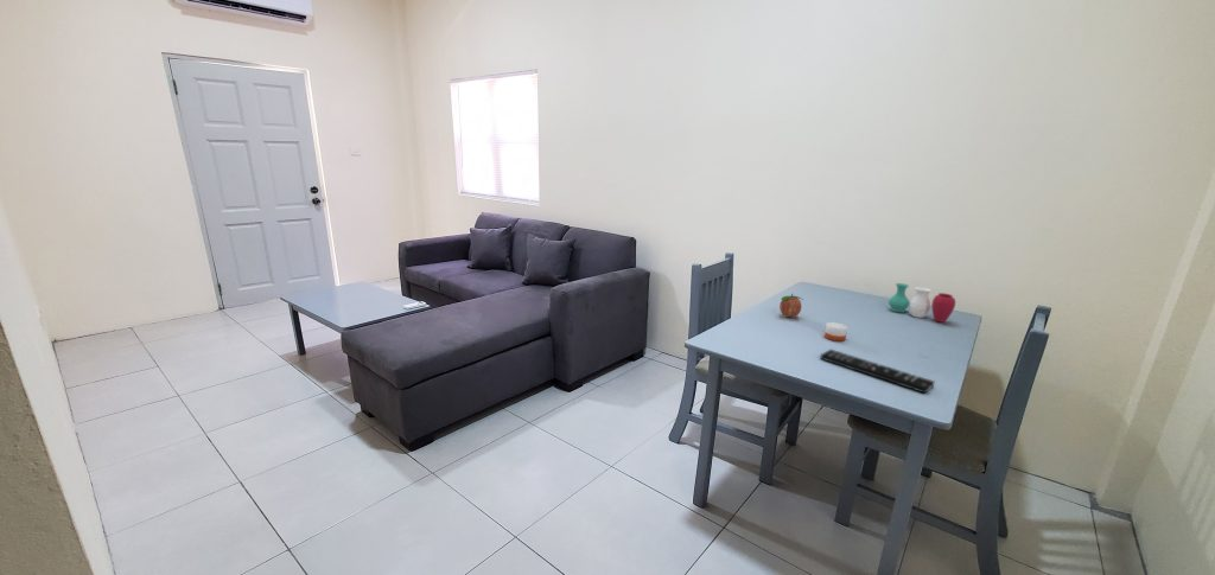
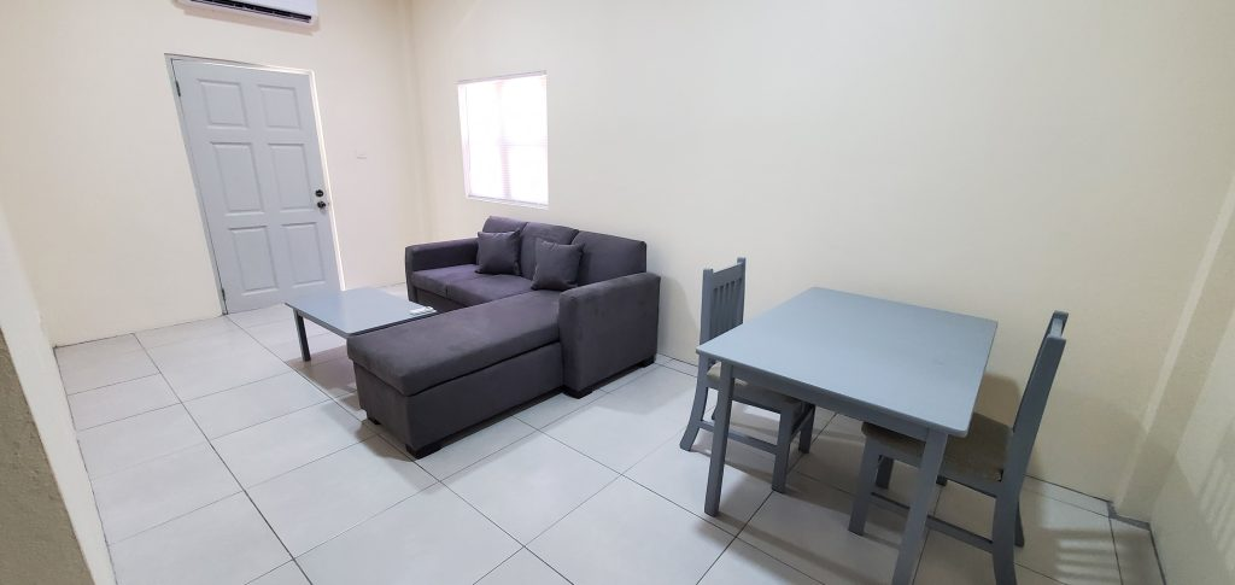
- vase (920, 302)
- remote control (874, 369)
- fruit (790, 305)
- candle (836, 325)
